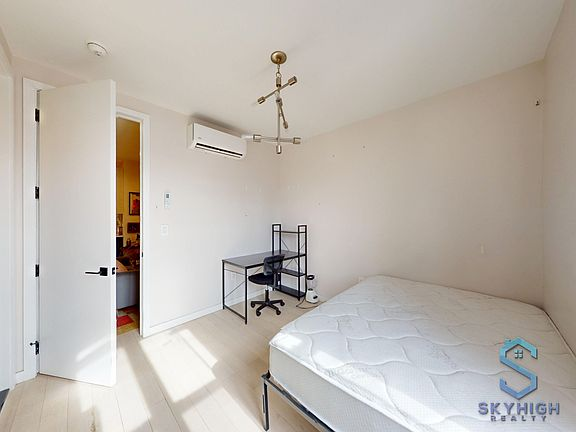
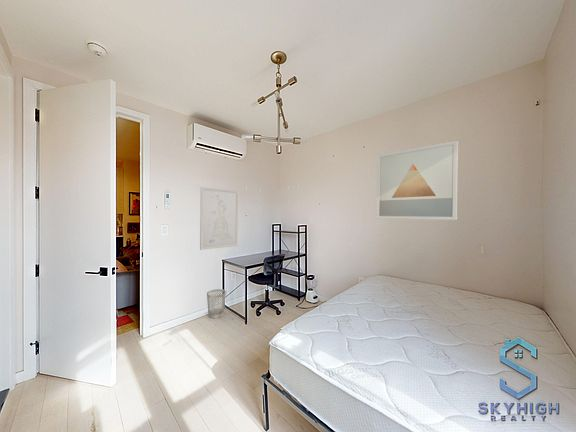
+ wastebasket (216, 302)
+ wall art (412, 184)
+ wall art (220, 218)
